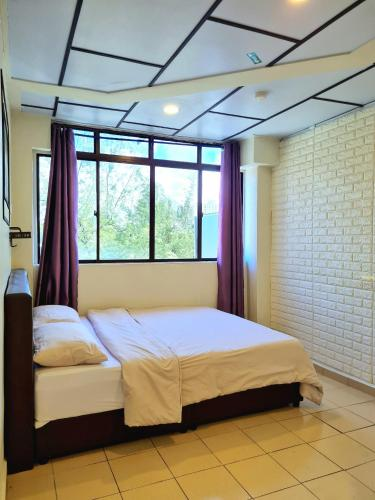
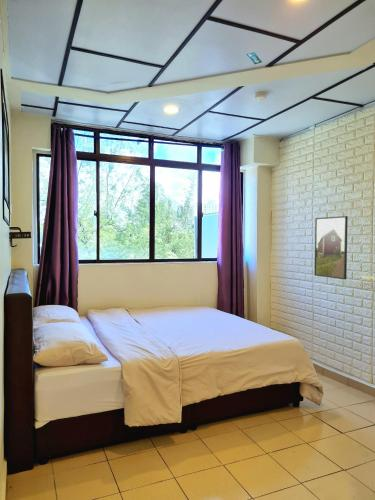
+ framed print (330, 247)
